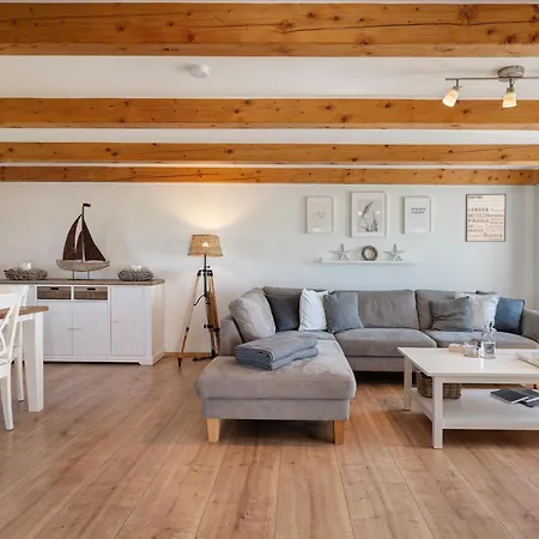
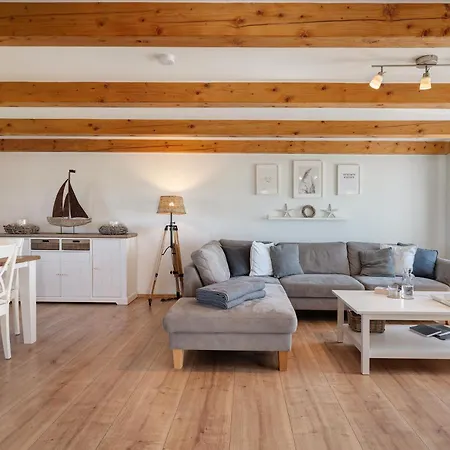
- wall art (485, 217)
